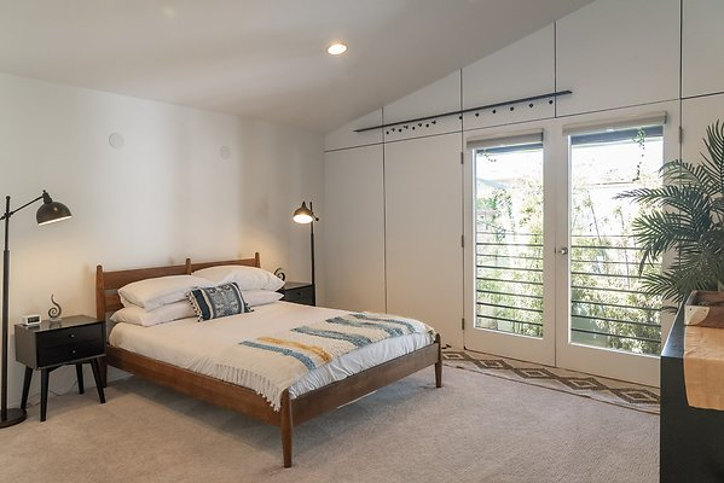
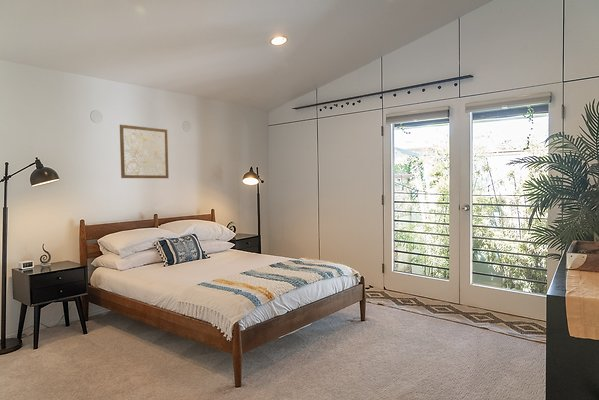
+ wall art (143, 153)
